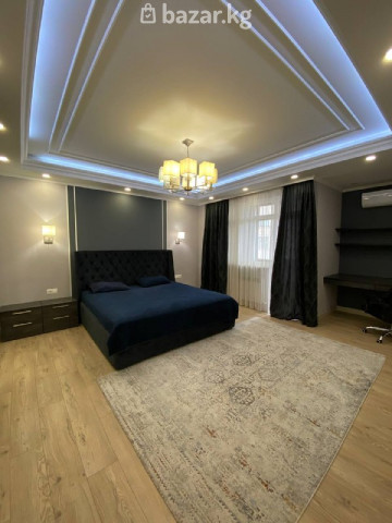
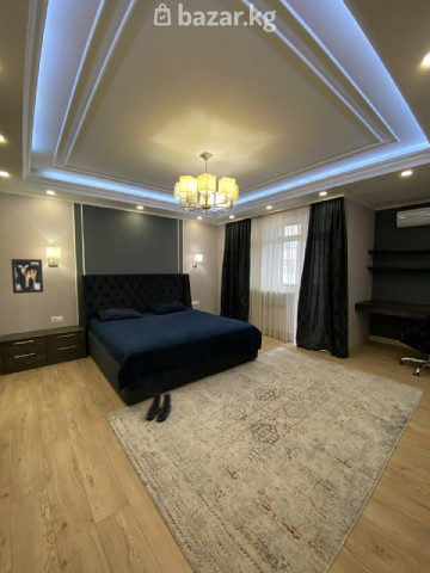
+ boots (159, 403)
+ wall art (27, 276)
